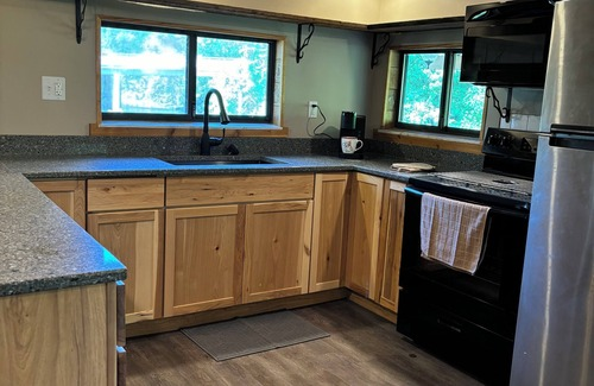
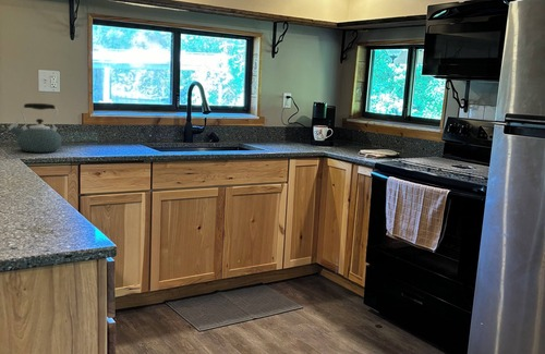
+ kettle (35, 126)
